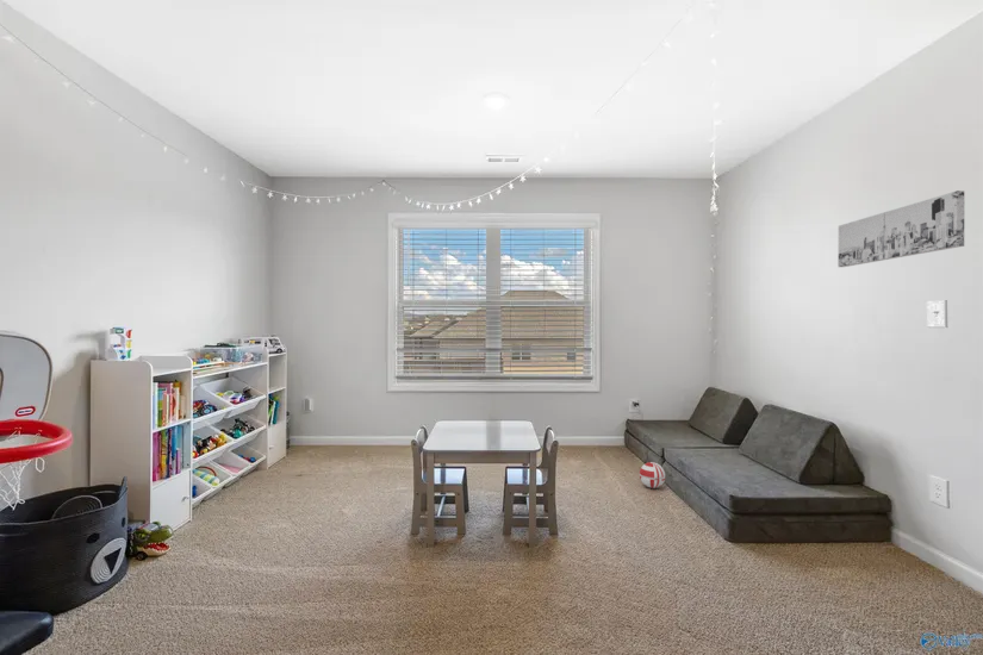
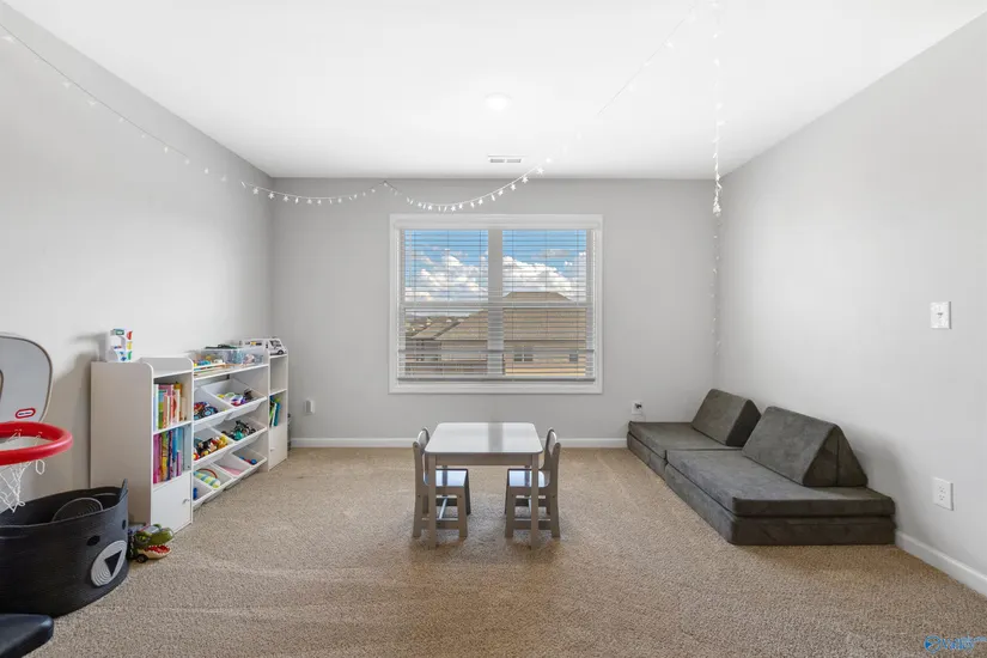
- wall art (891, 233)
- ball (652, 474)
